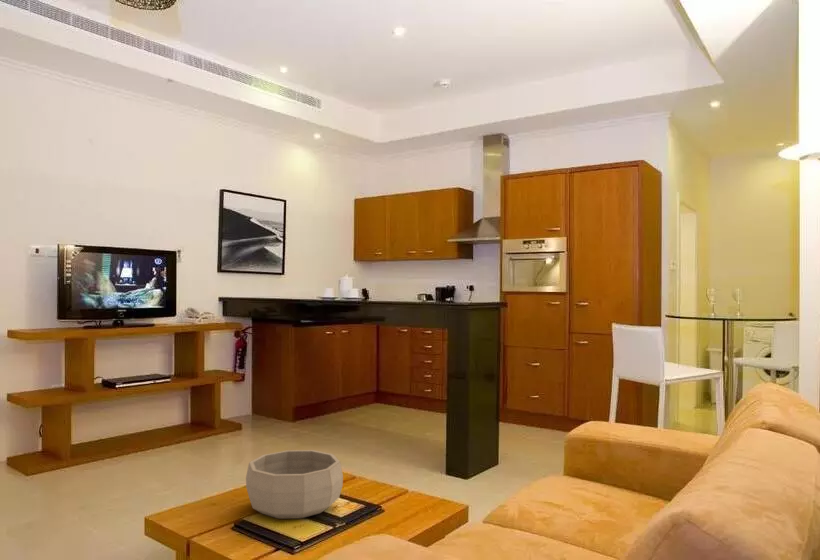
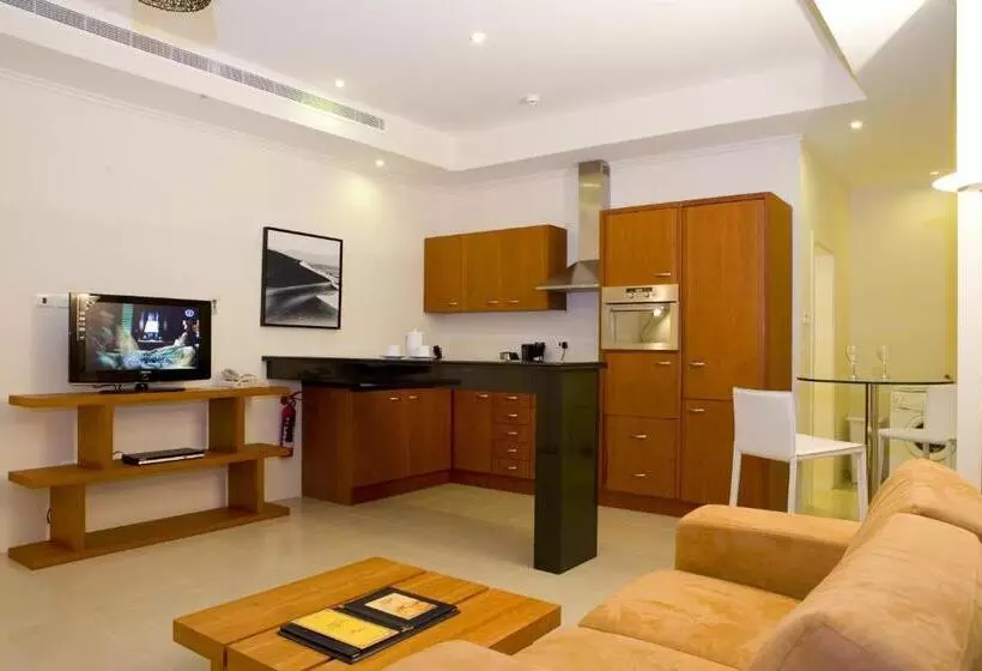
- decorative bowl (294, 484)
